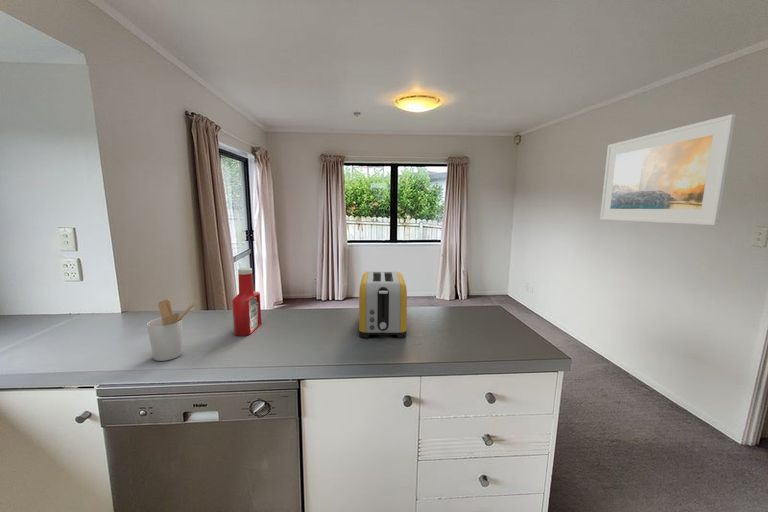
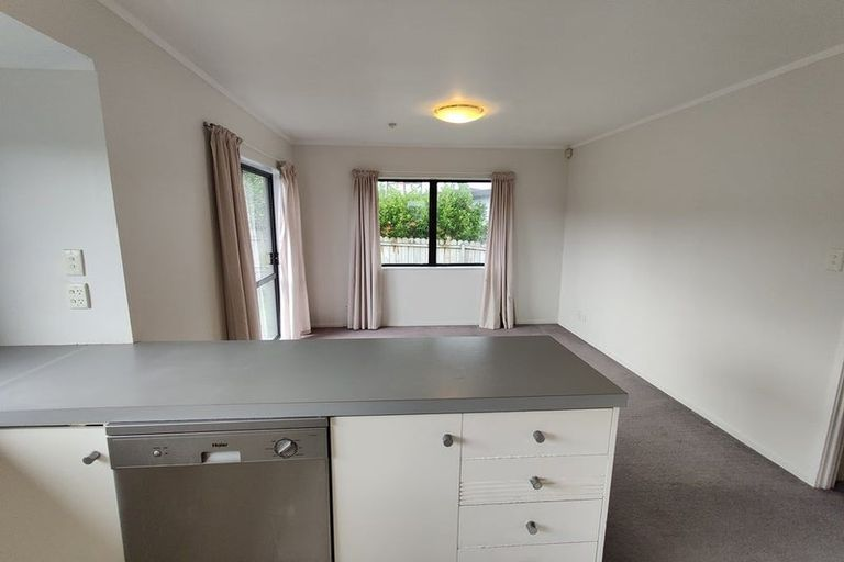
- toaster (382, 301)
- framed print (653, 178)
- utensil holder (175, 328)
- soap bottle (246, 299)
